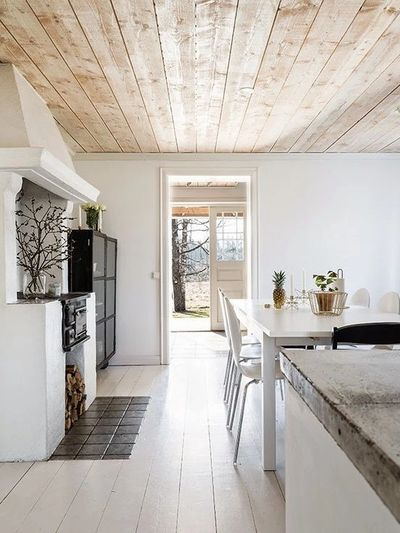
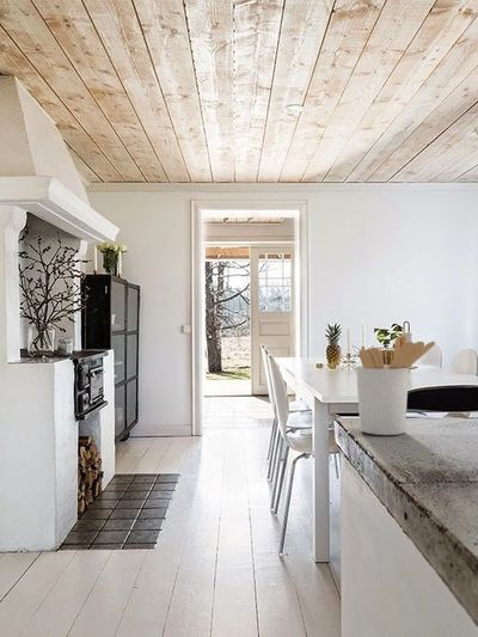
+ utensil holder (393, 384)
